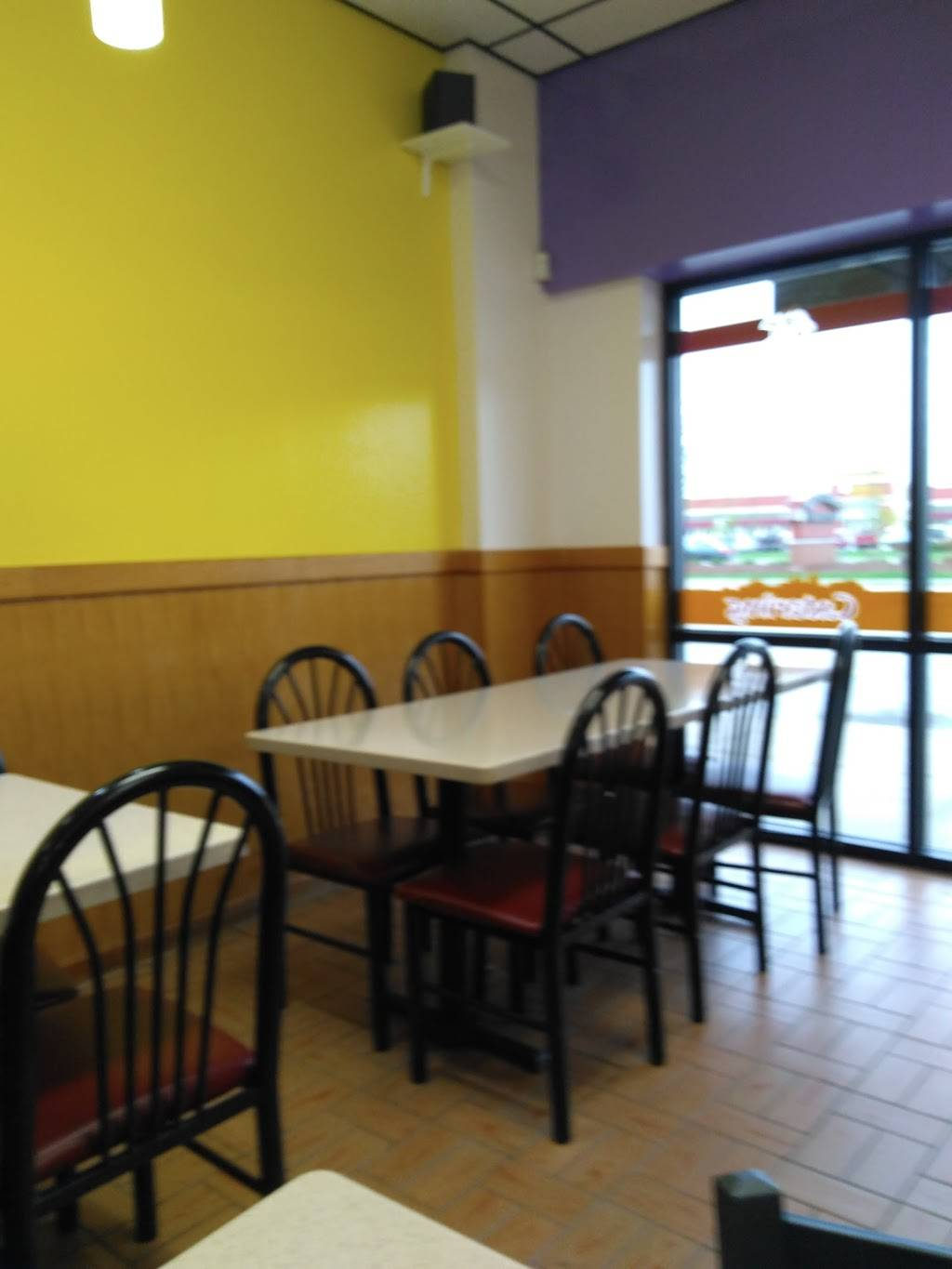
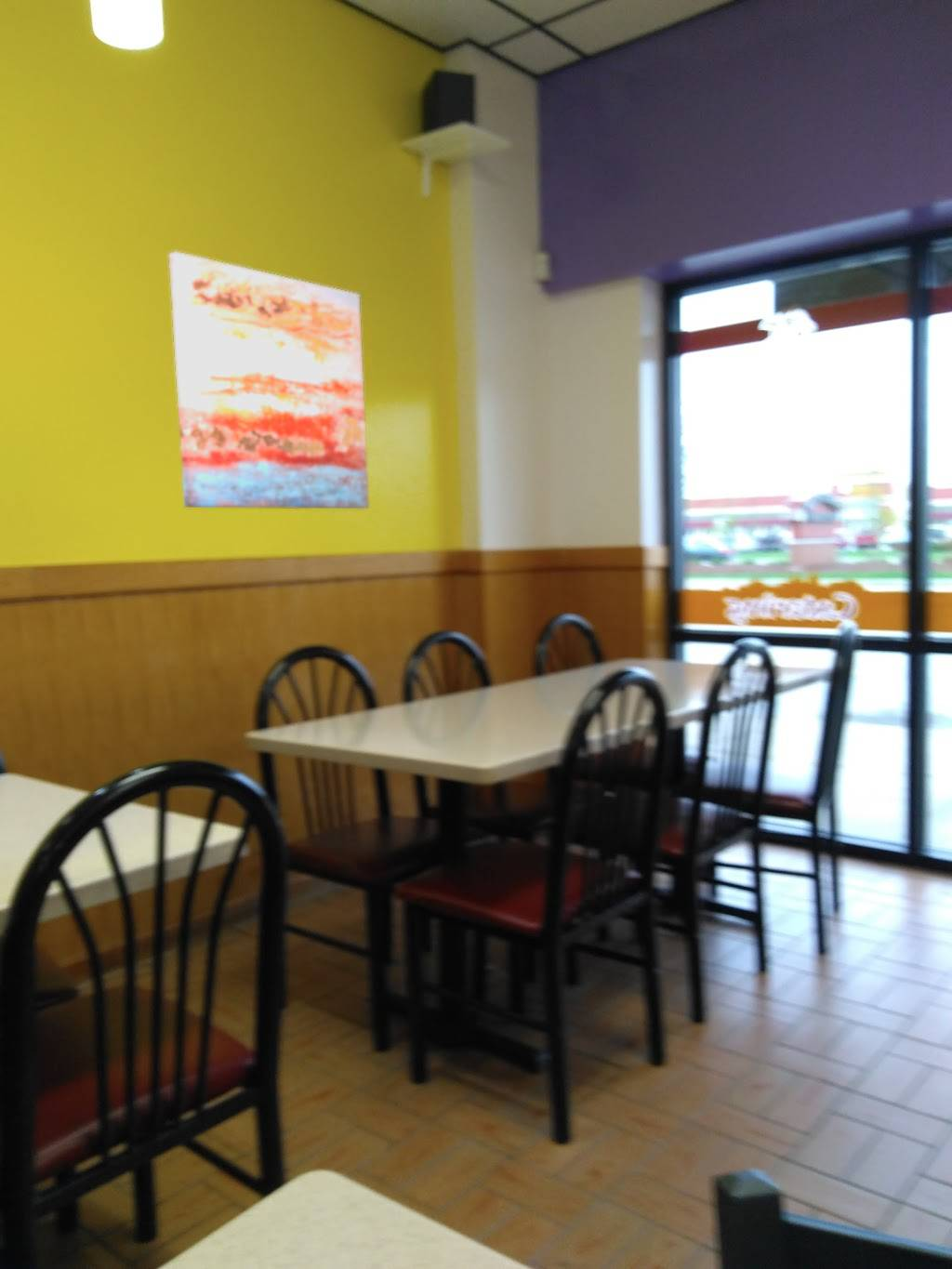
+ wall art (278, 392)
